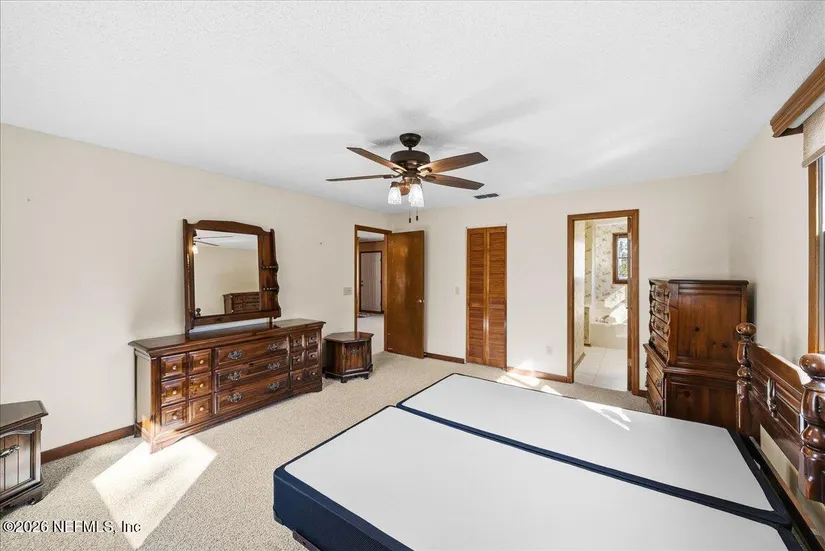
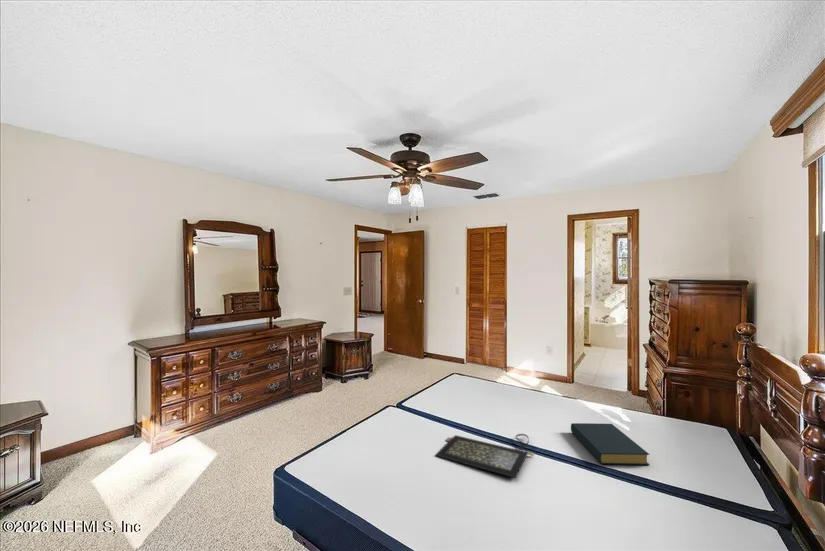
+ hardback book (606, 442)
+ clutch bag (486, 453)
